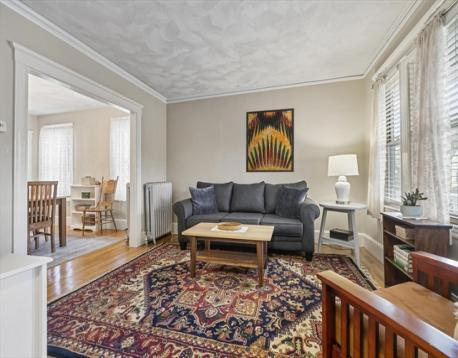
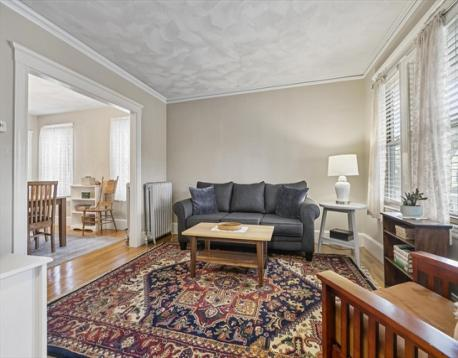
- wall art (269, 141)
